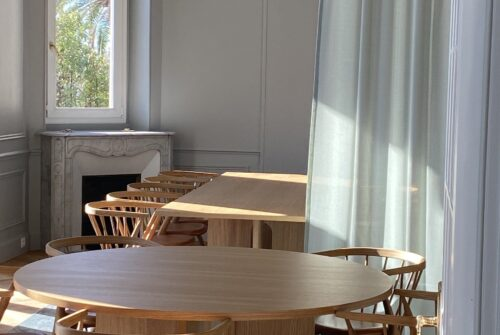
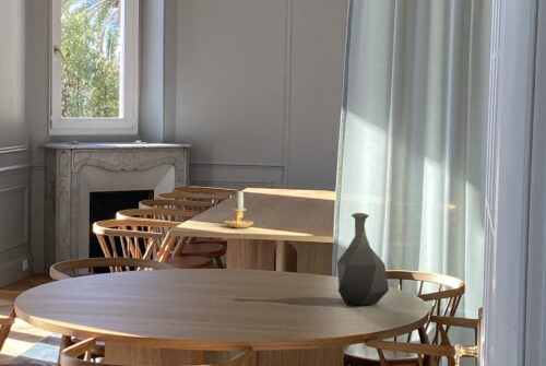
+ vase (359, 258)
+ candle (238, 208)
